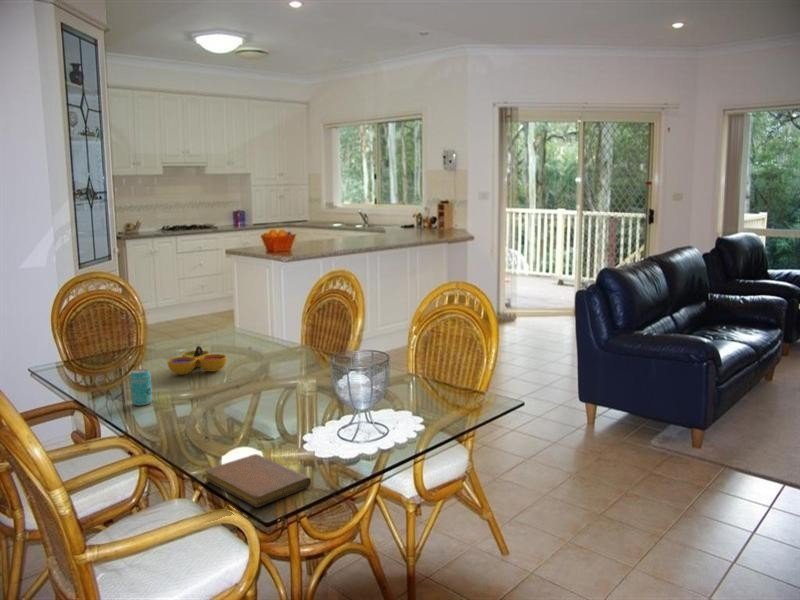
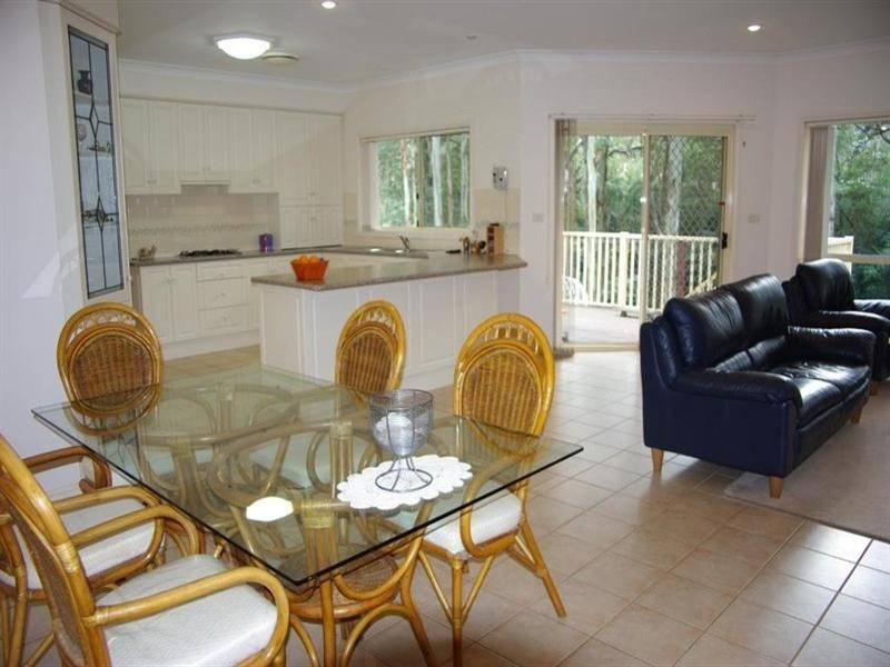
- decorative bowl (200, 358)
- notebook (257, 477)
- beverage can (141, 387)
